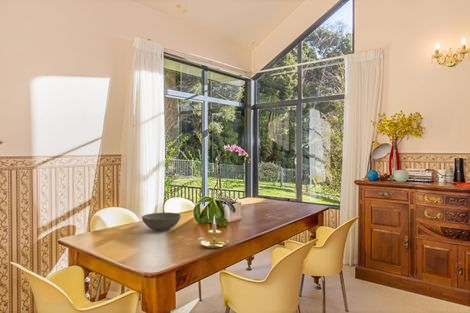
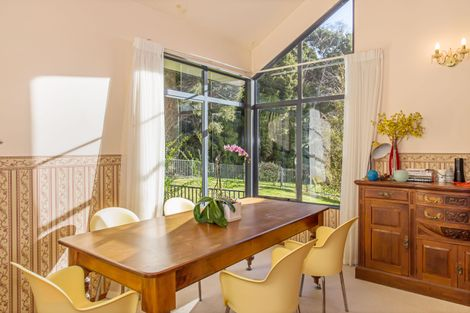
- candle holder (212, 230)
- bowl (161, 222)
